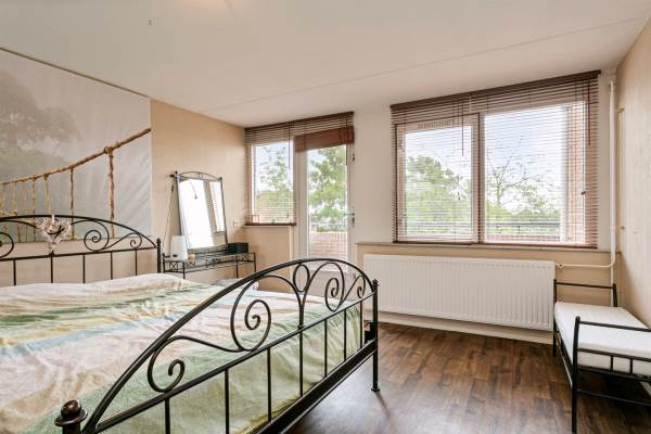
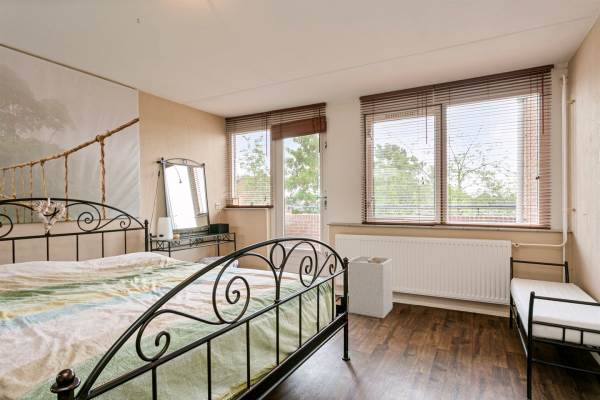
+ laundry hamper (370, 284)
